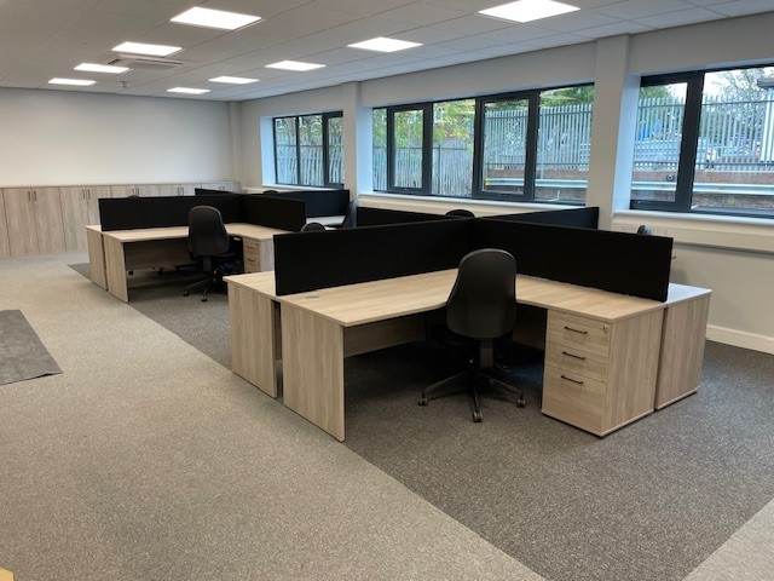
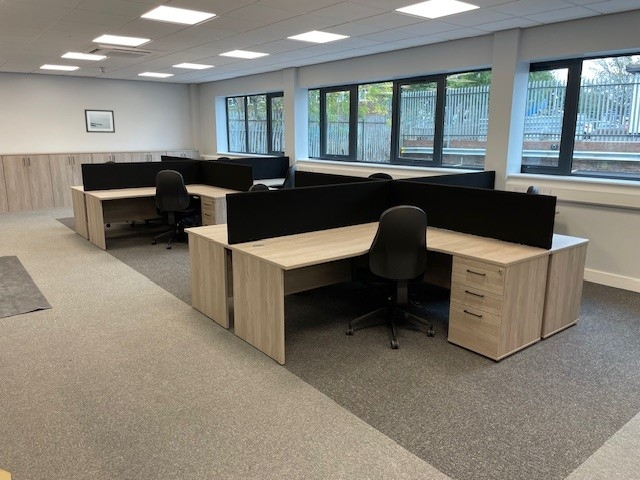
+ wall art (100, 121)
